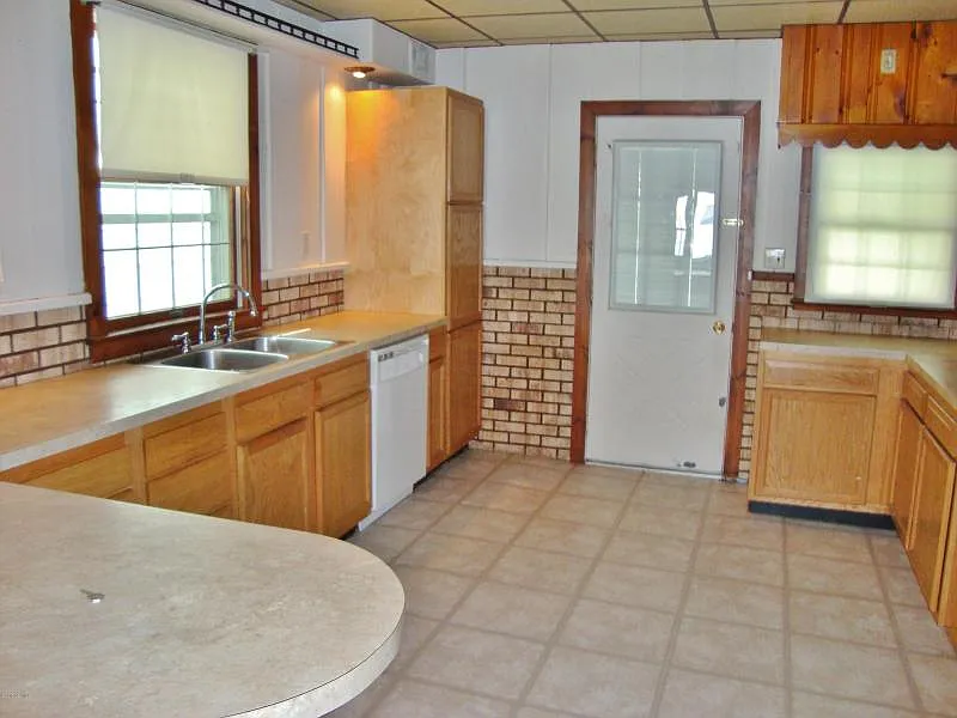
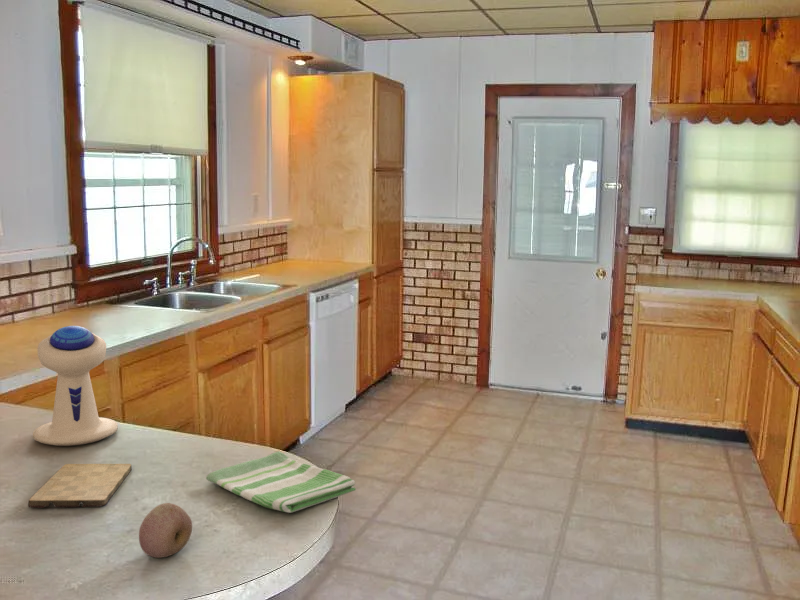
+ fruit (165, 529)
+ cutting board (83, 483)
+ speaker (73, 381)
+ dish towel (281, 480)
